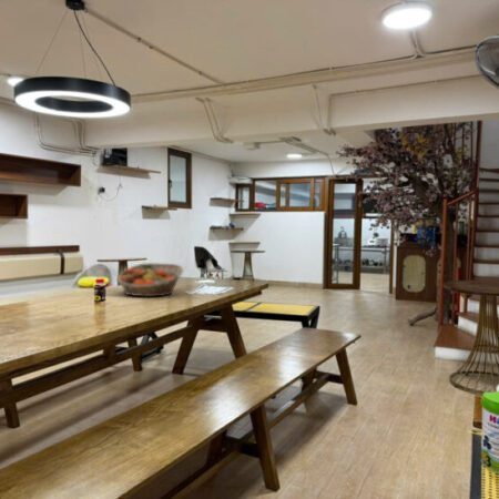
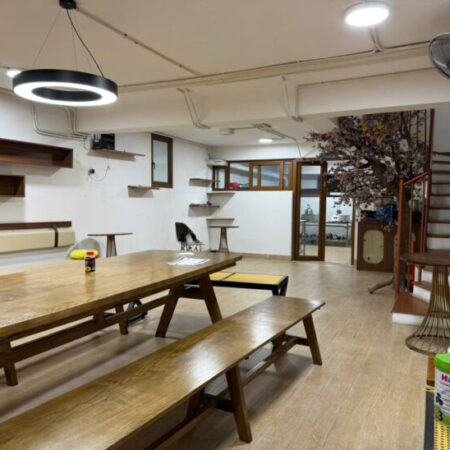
- fruit basket (150, 278)
